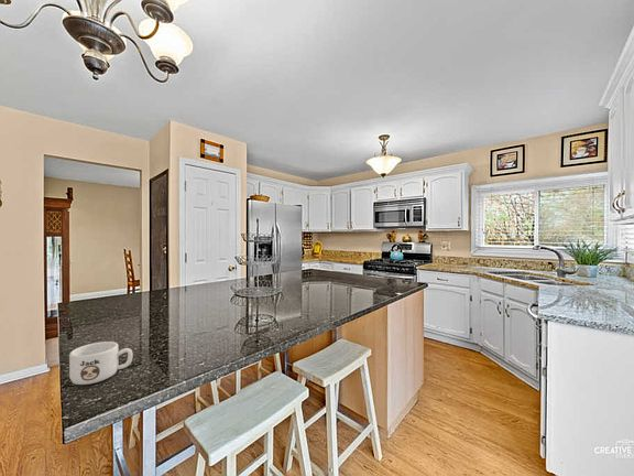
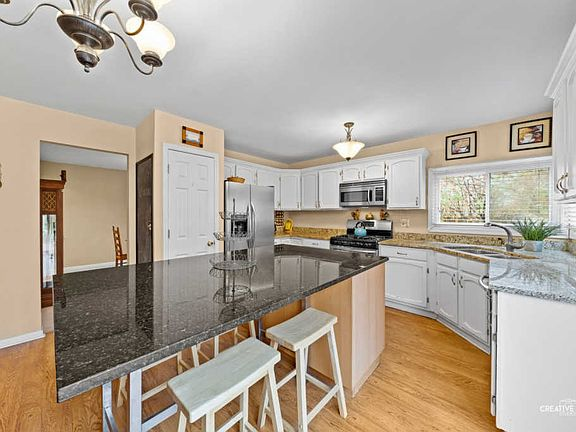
- mug (102, 360)
